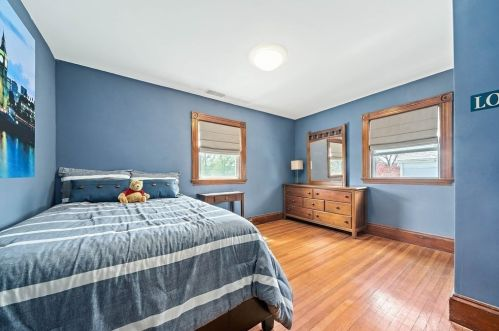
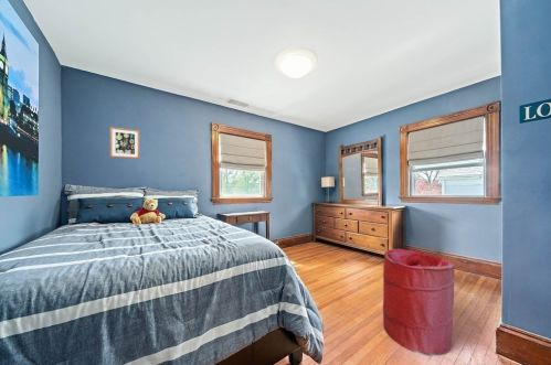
+ wall art (125, 143)
+ laundry hamper (415, 293)
